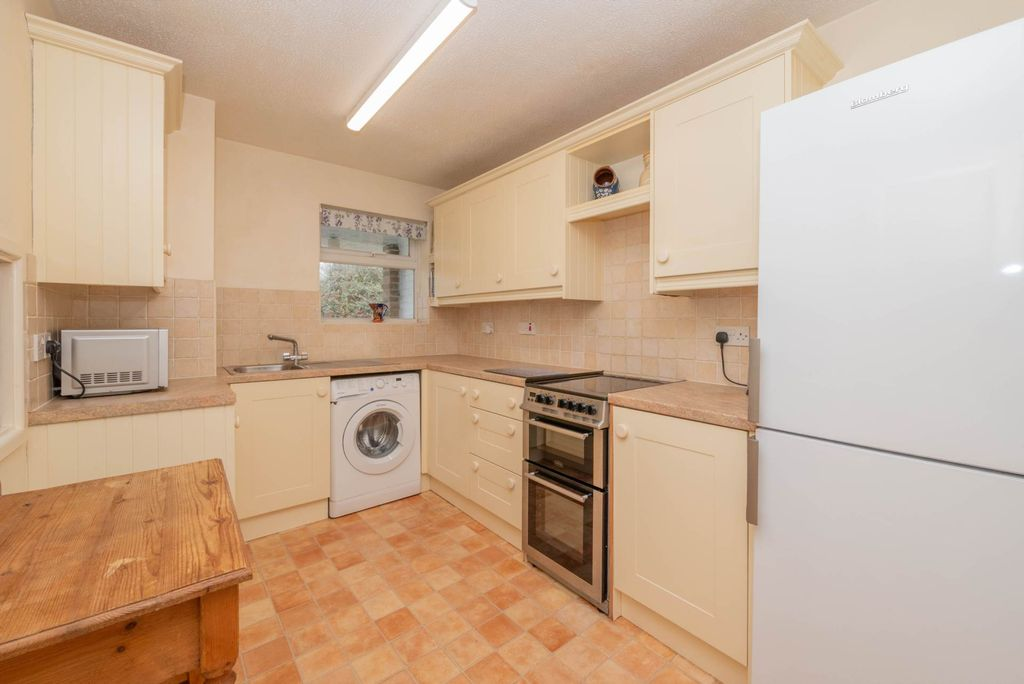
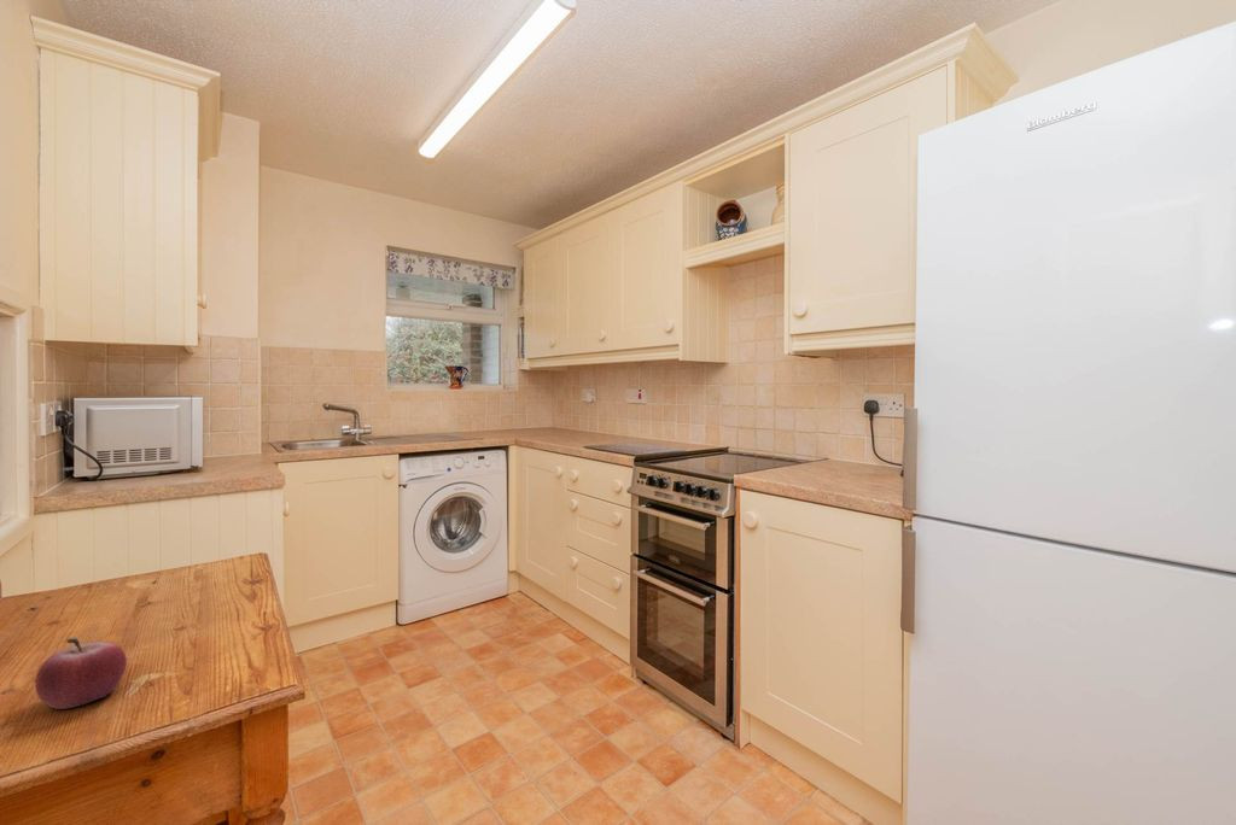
+ fruit (82, 666)
